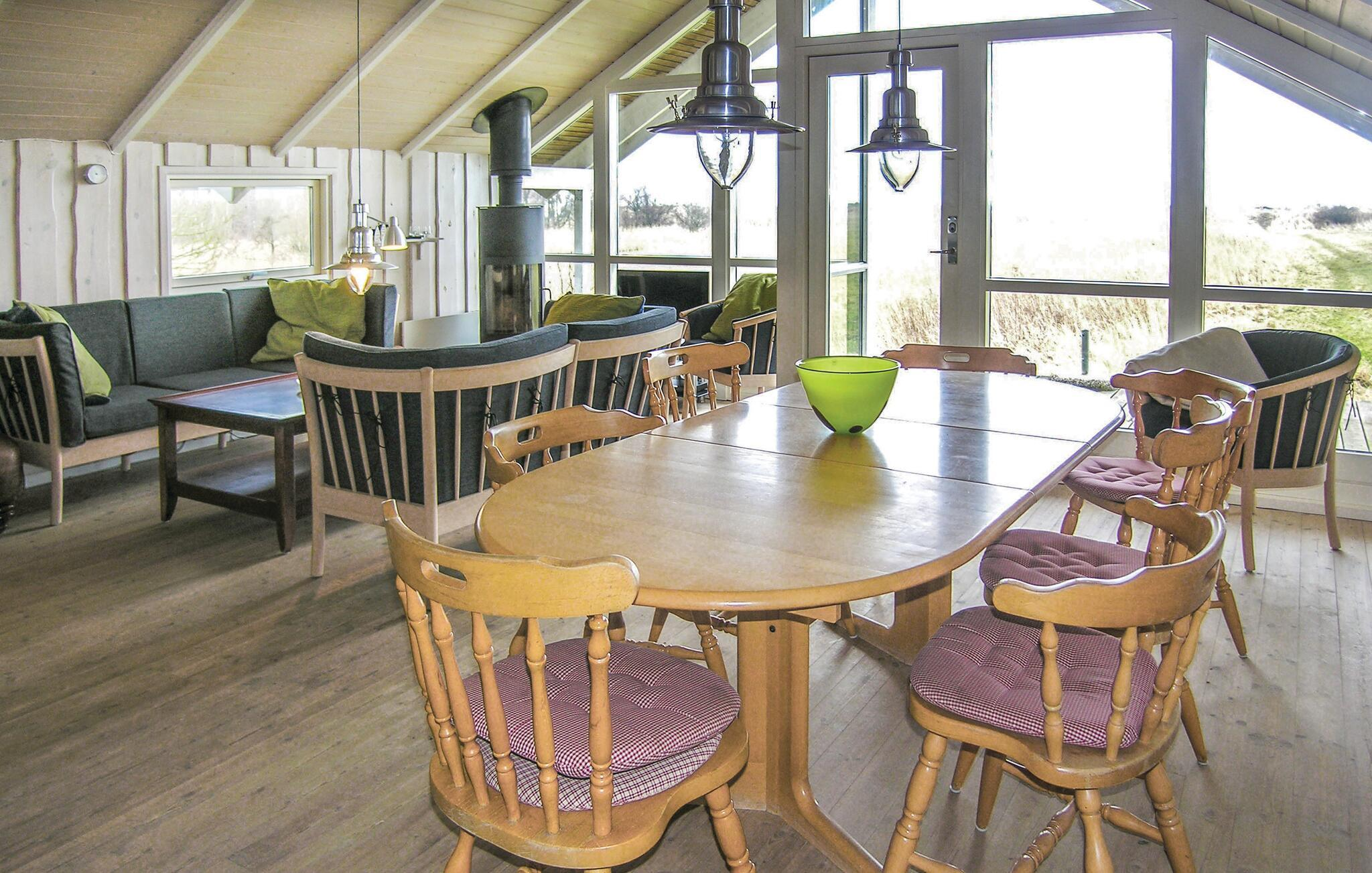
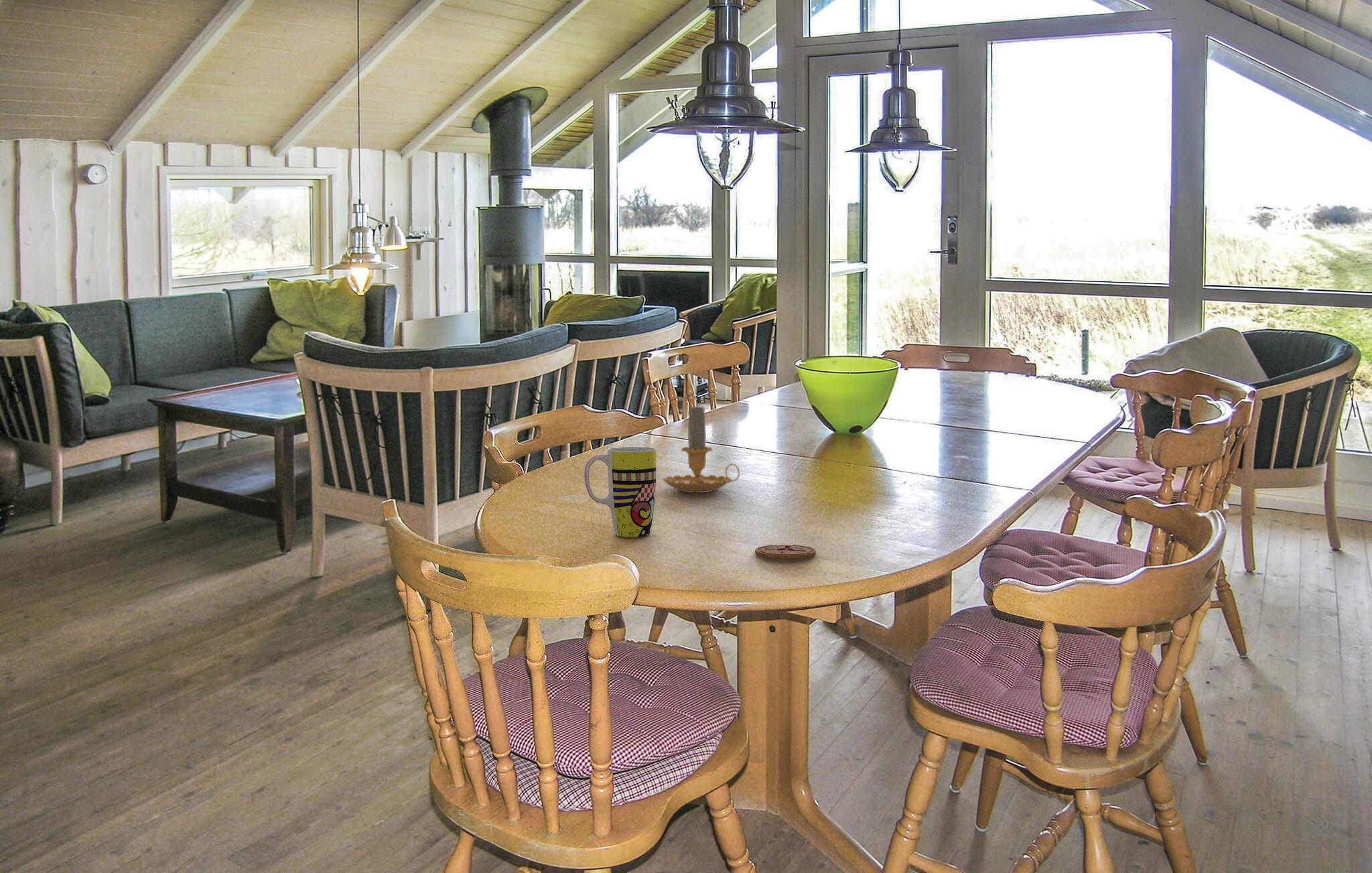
+ mug (620, 492)
+ coaster (785, 551)
+ candle (703, 446)
